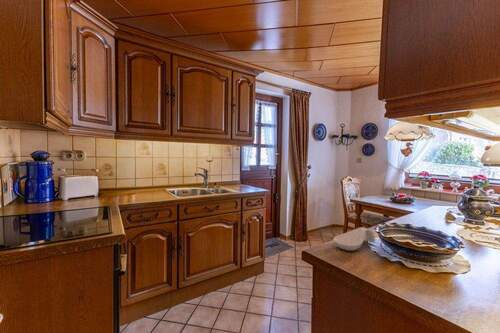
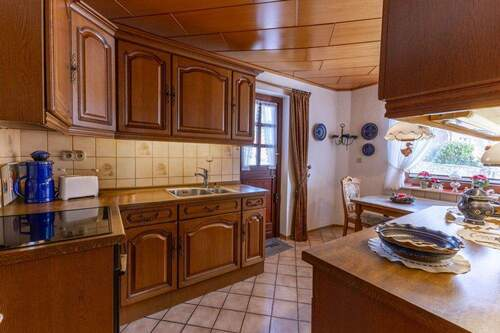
- spoon rest (355, 237)
